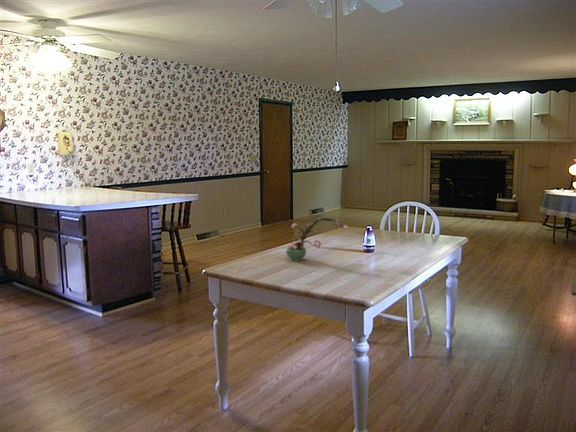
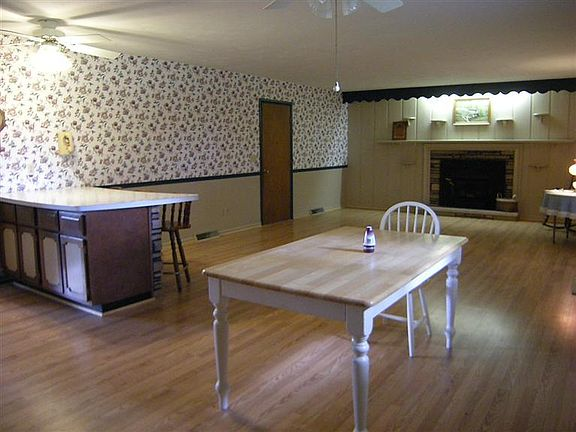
- flower arrangement (317, 241)
